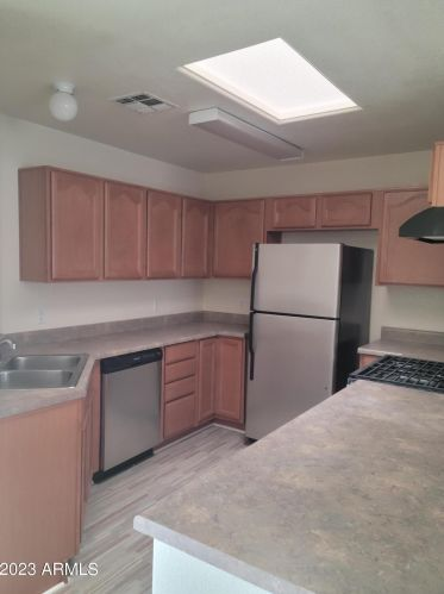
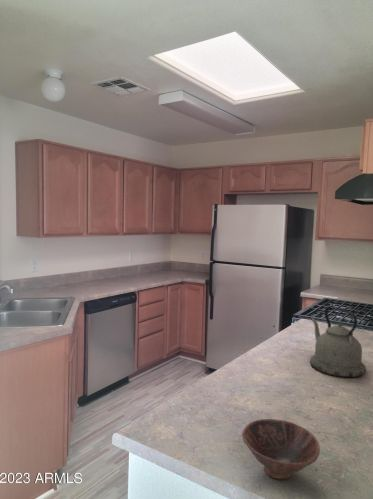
+ kettle (335, 337)
+ bowl (279, 454)
